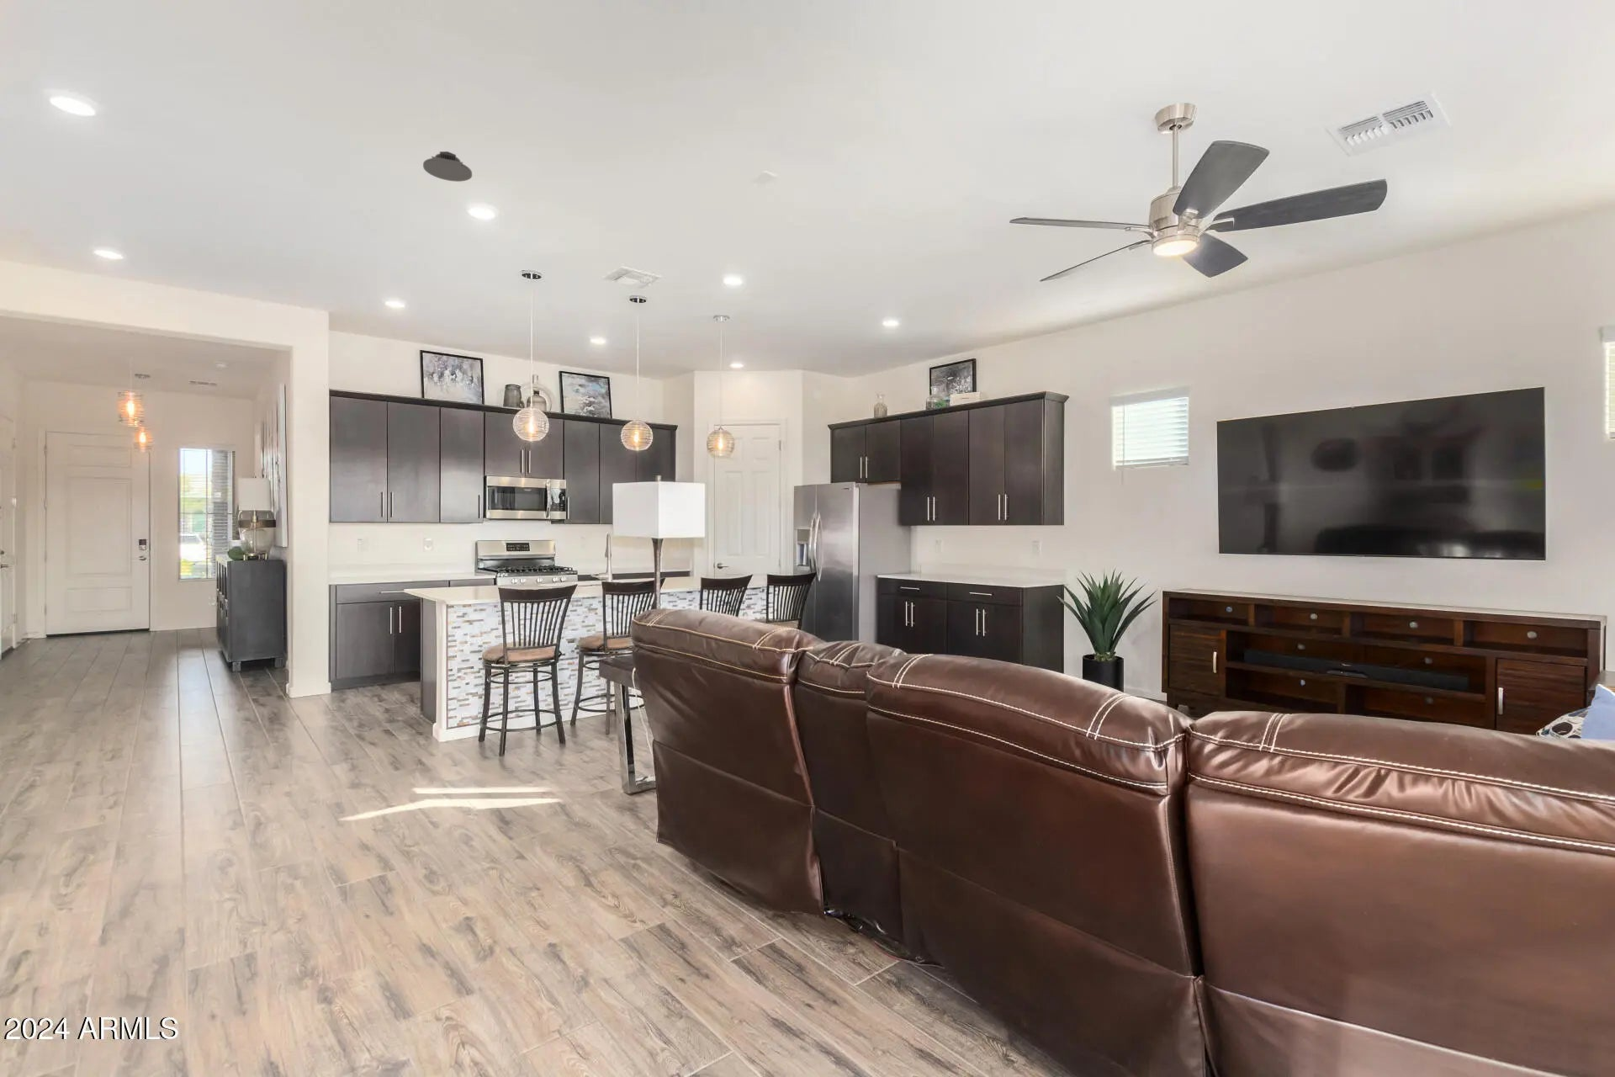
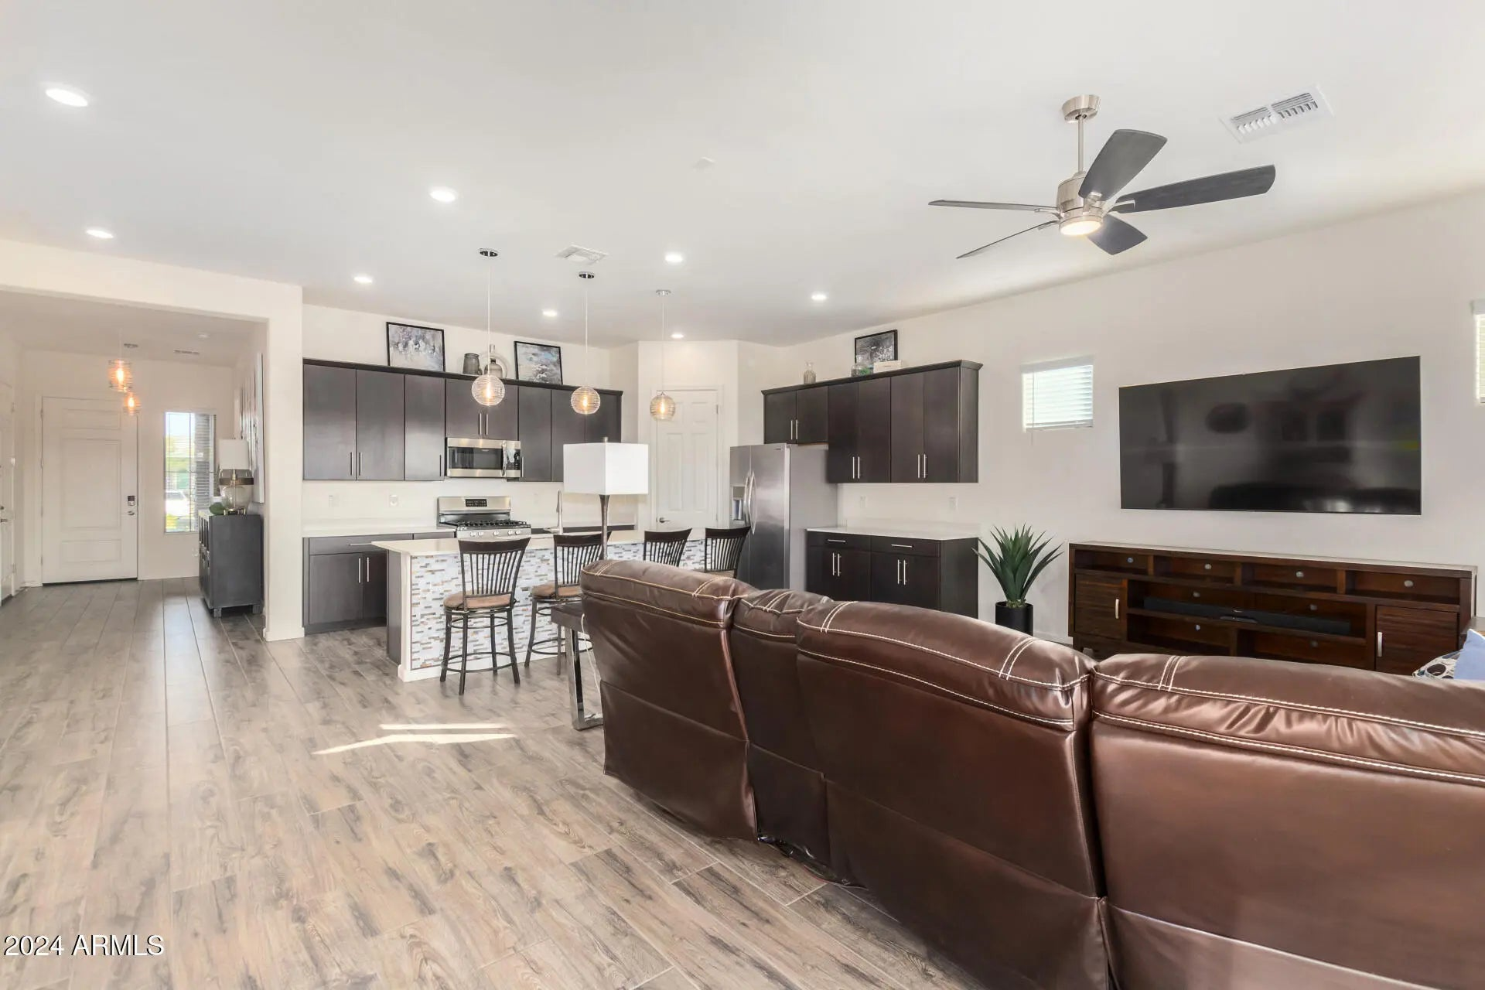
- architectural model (447, 161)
